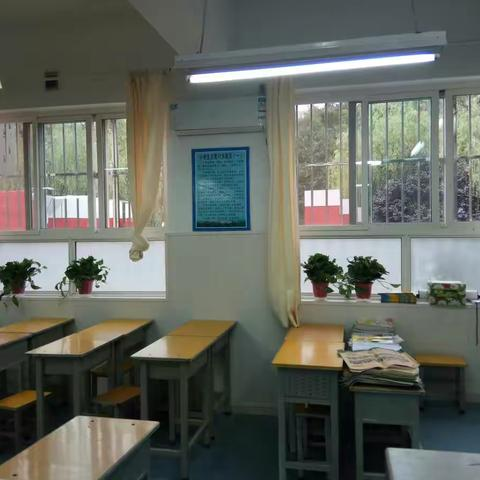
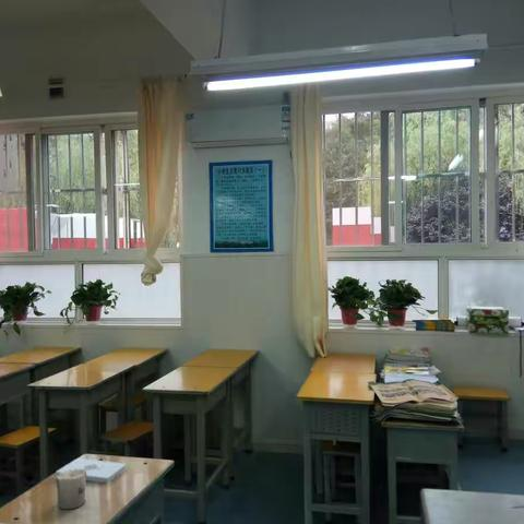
+ mug (75, 485)
+ notepad (92, 469)
